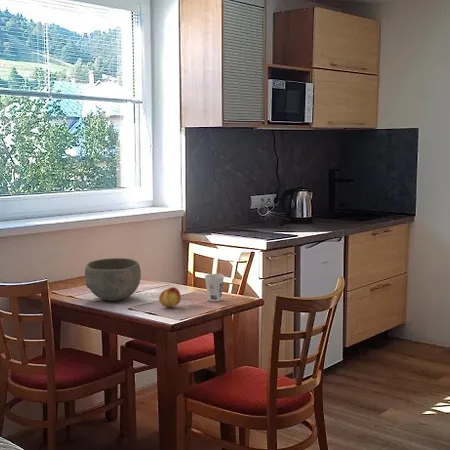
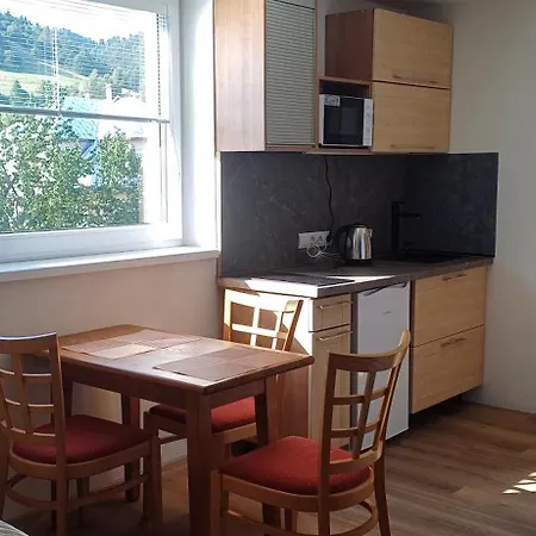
- fruit (170, 297)
- cup (214, 287)
- bowl (113, 281)
